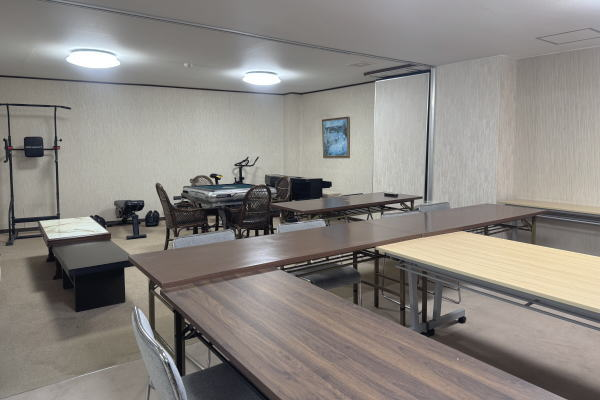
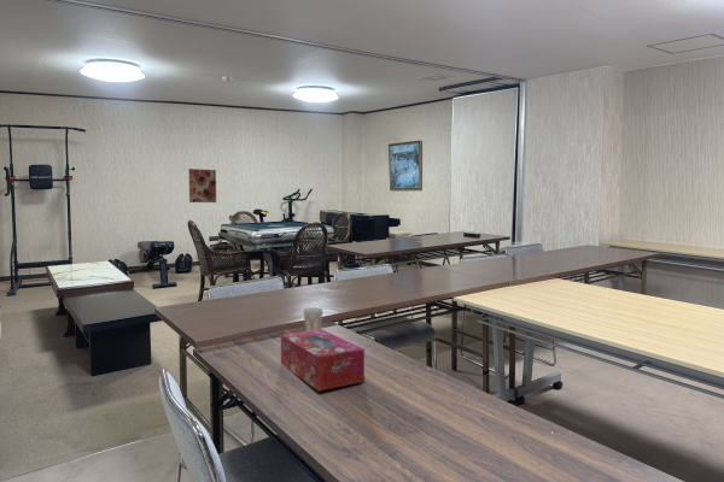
+ cup (313, 322)
+ wall art (203, 186)
+ tissue box (320, 357)
